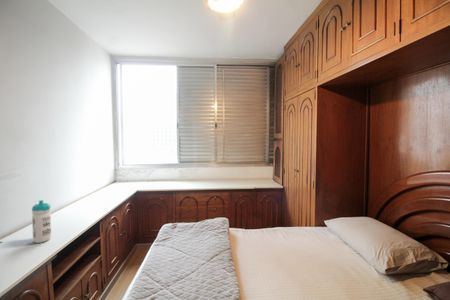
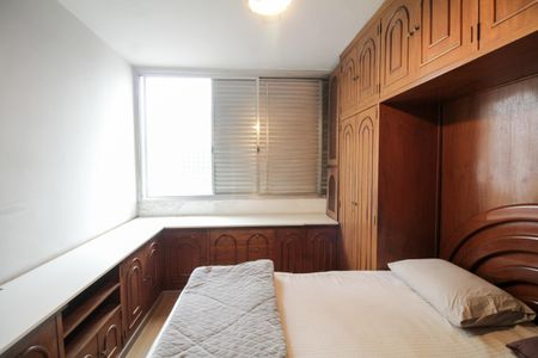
- water bottle (41, 220)
